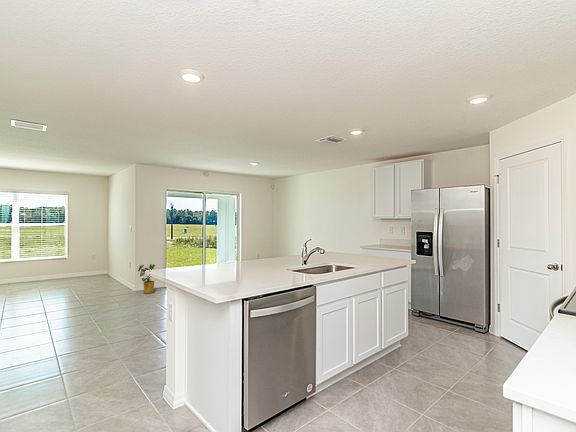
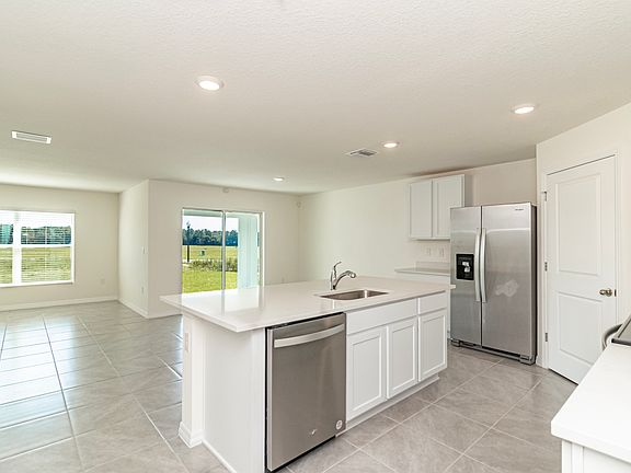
- house plant (147, 279)
